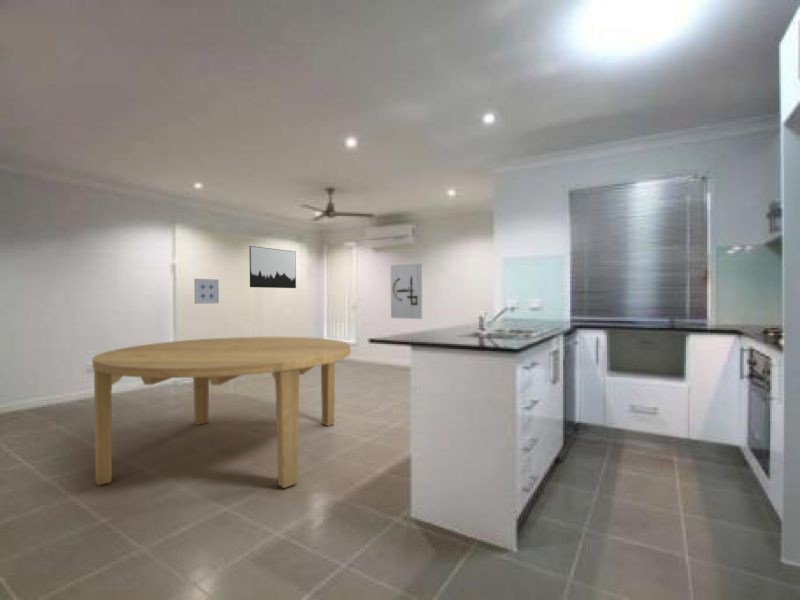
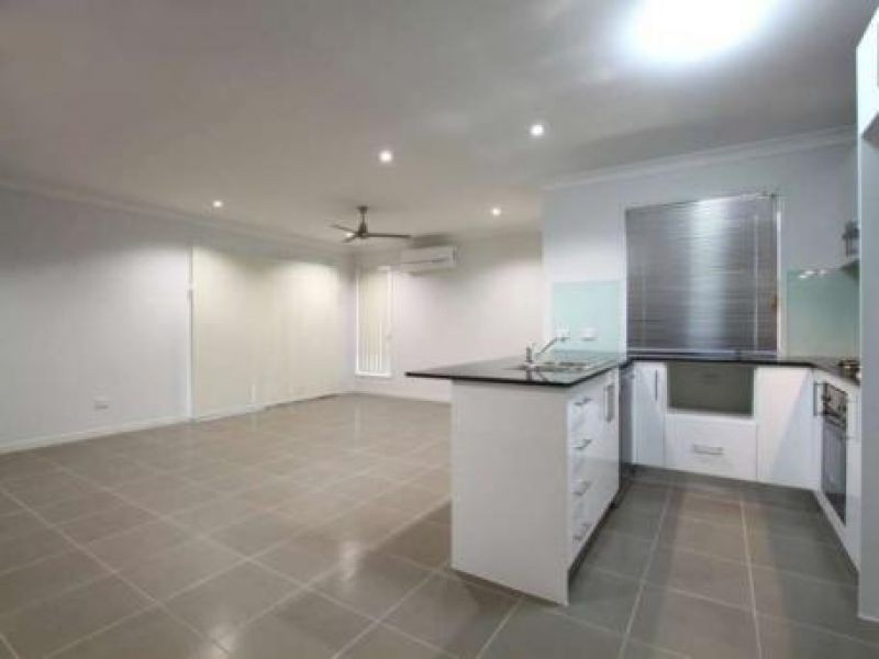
- dining table (227, 381)
- wall art (206, 291)
- wall art (274, 268)
- wall art (406, 291)
